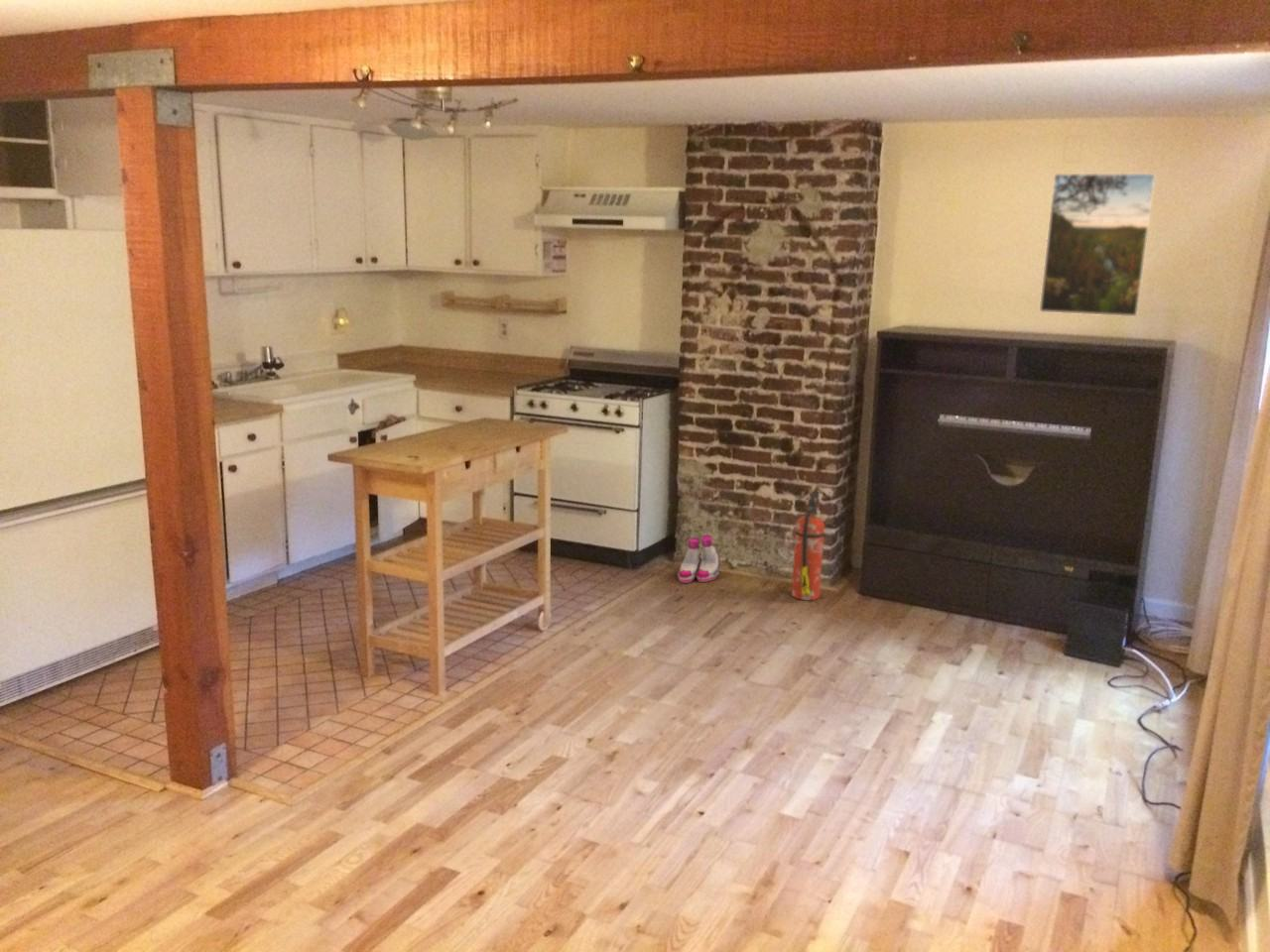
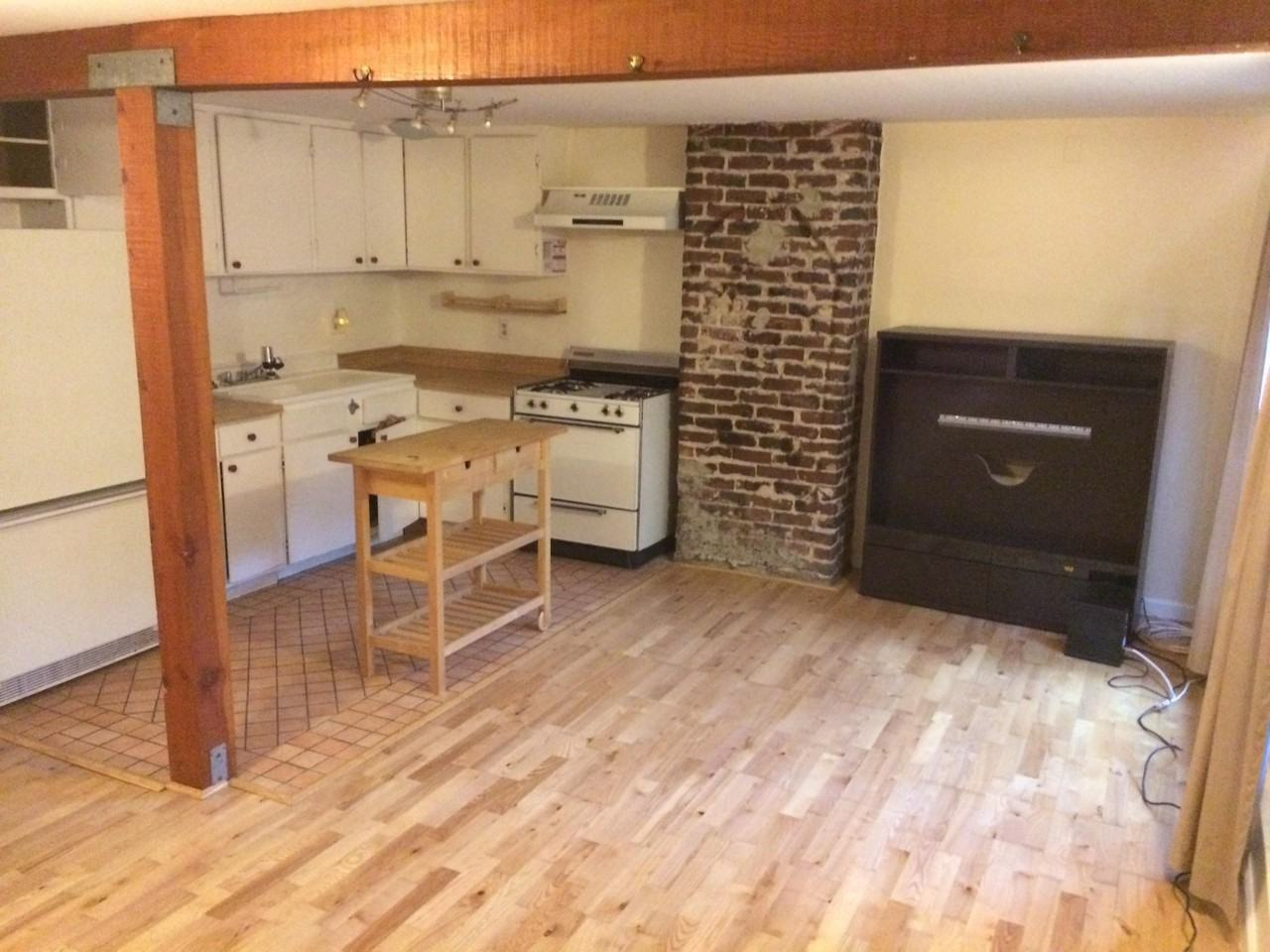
- fire extinguisher (809, 545)
- boots (698, 556)
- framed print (1095, 244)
